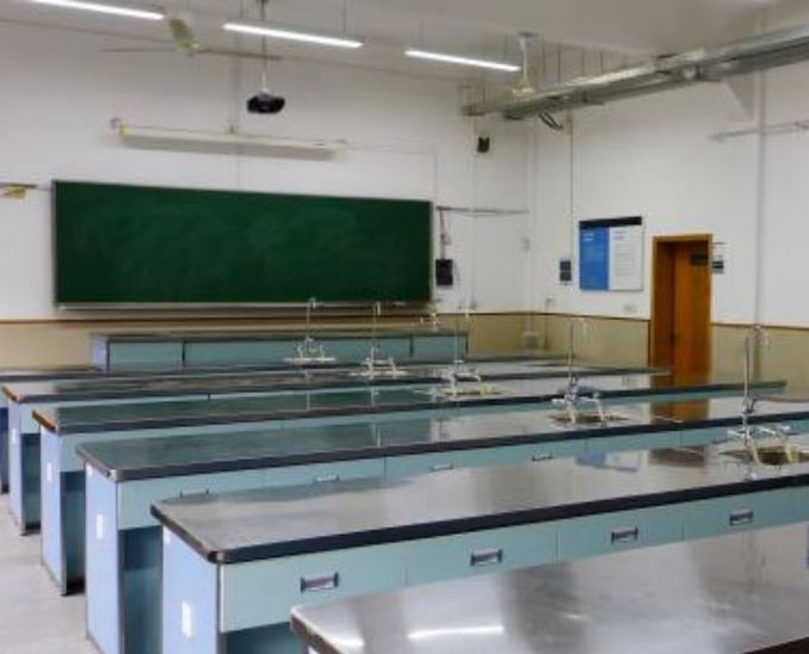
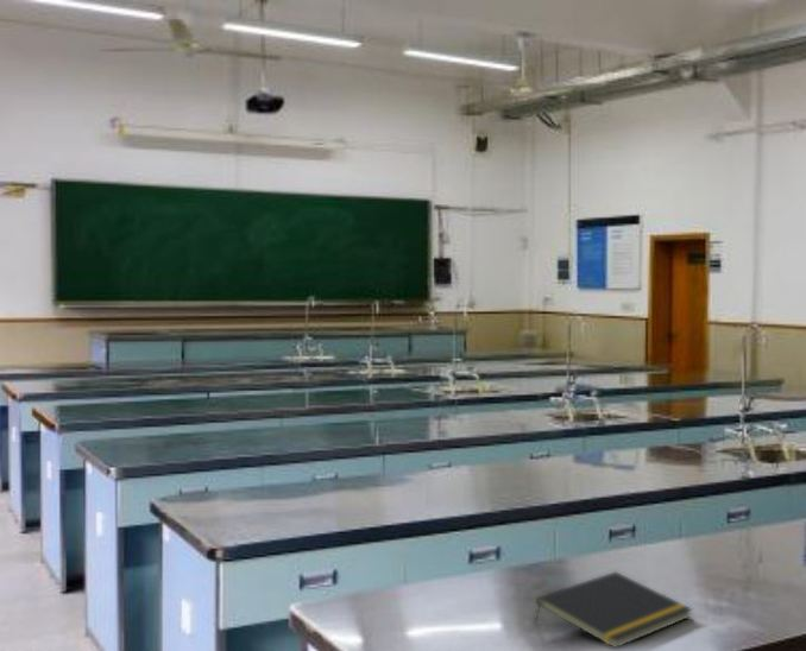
+ notepad (615, 606)
